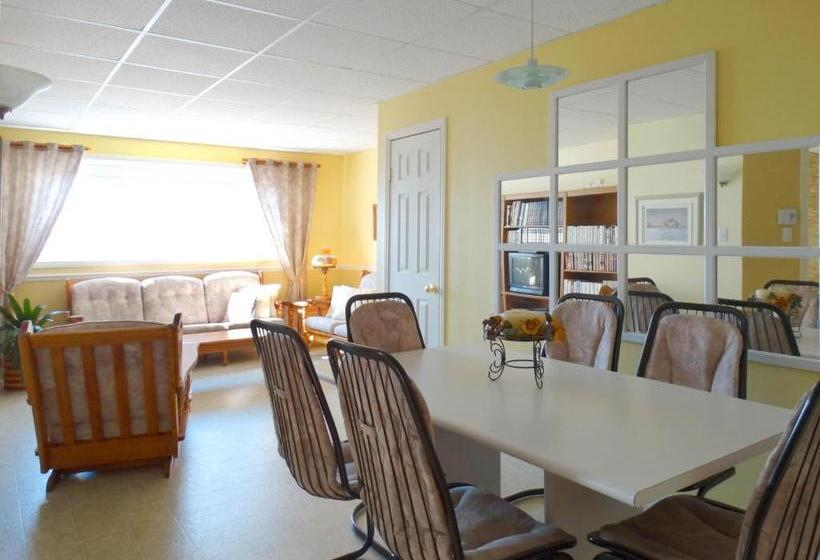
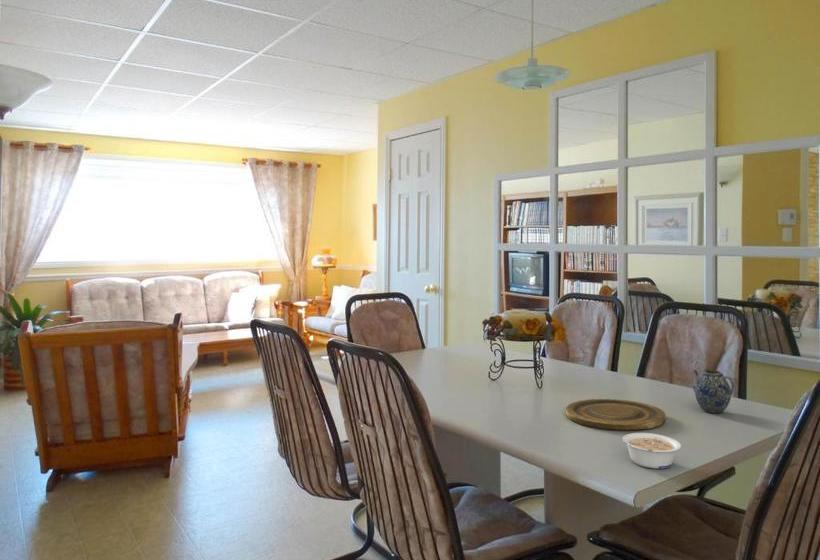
+ plate (614, 413)
+ teapot (711, 389)
+ legume (652, 450)
